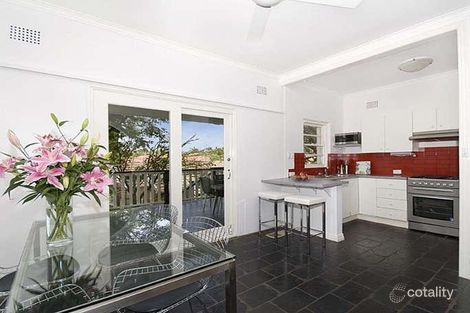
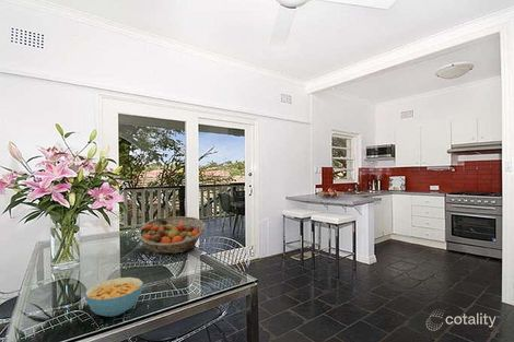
+ cereal bowl (115, 299)
+ fruit basket (172, 234)
